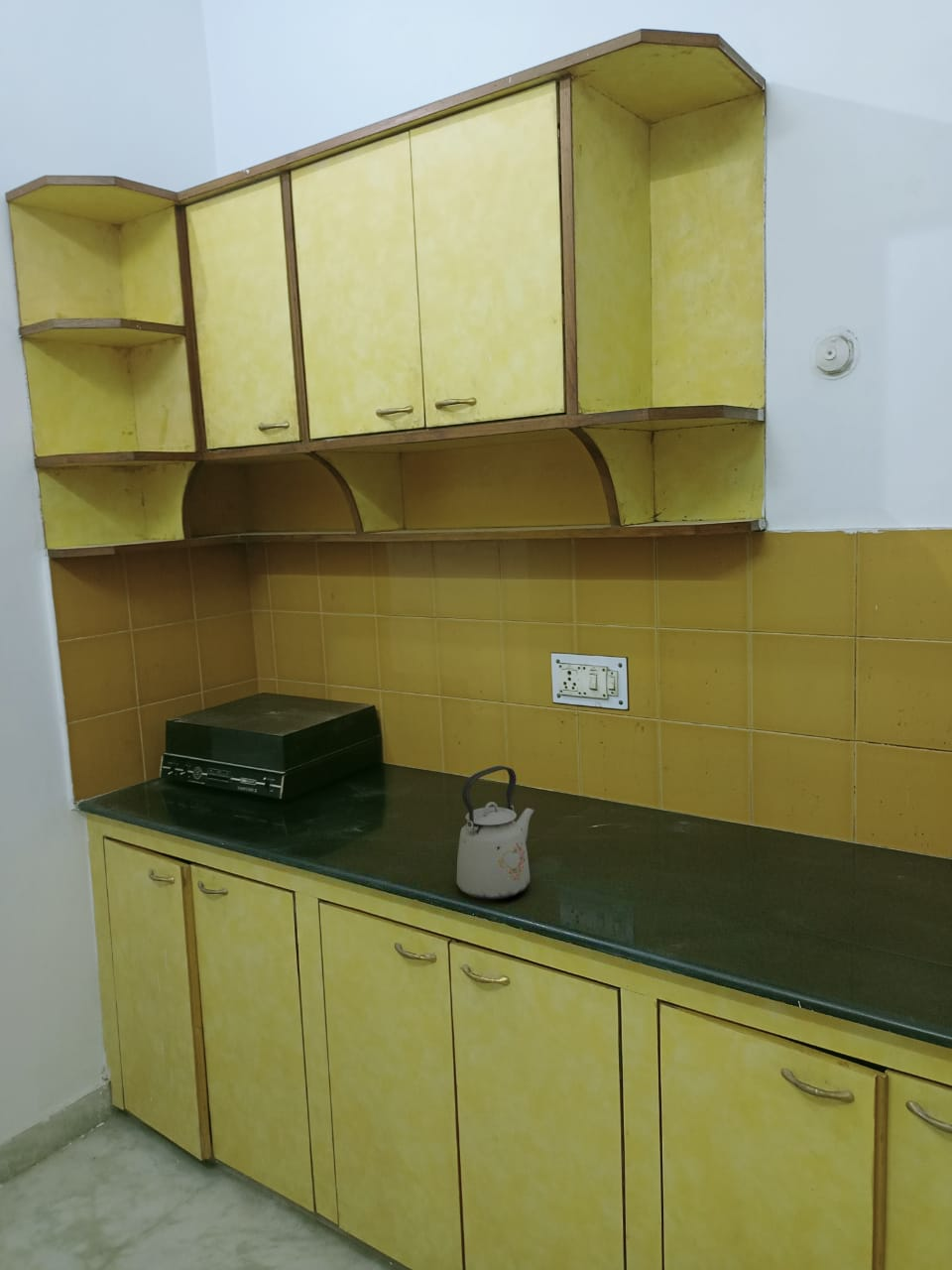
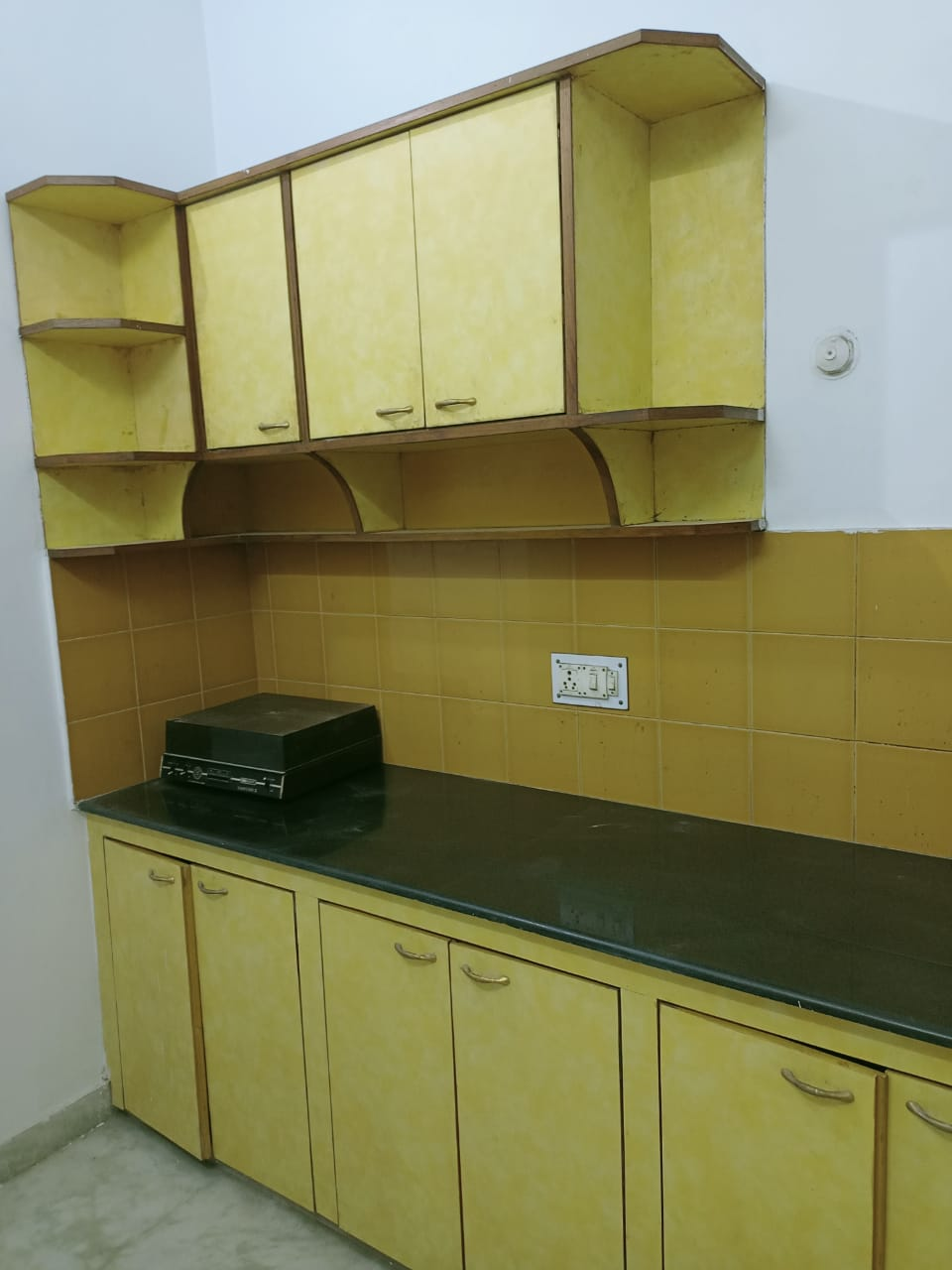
- kettle (501, 826)
